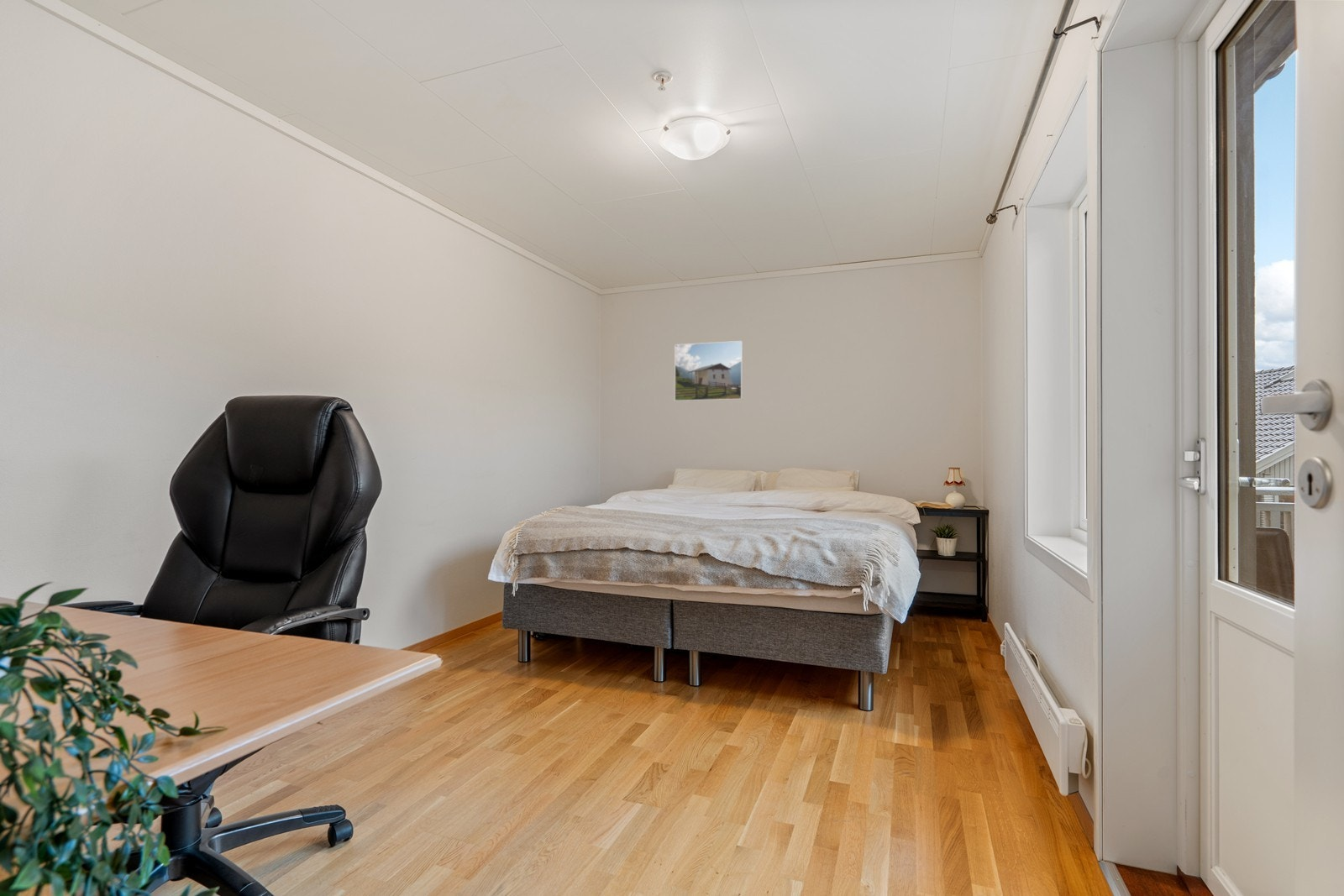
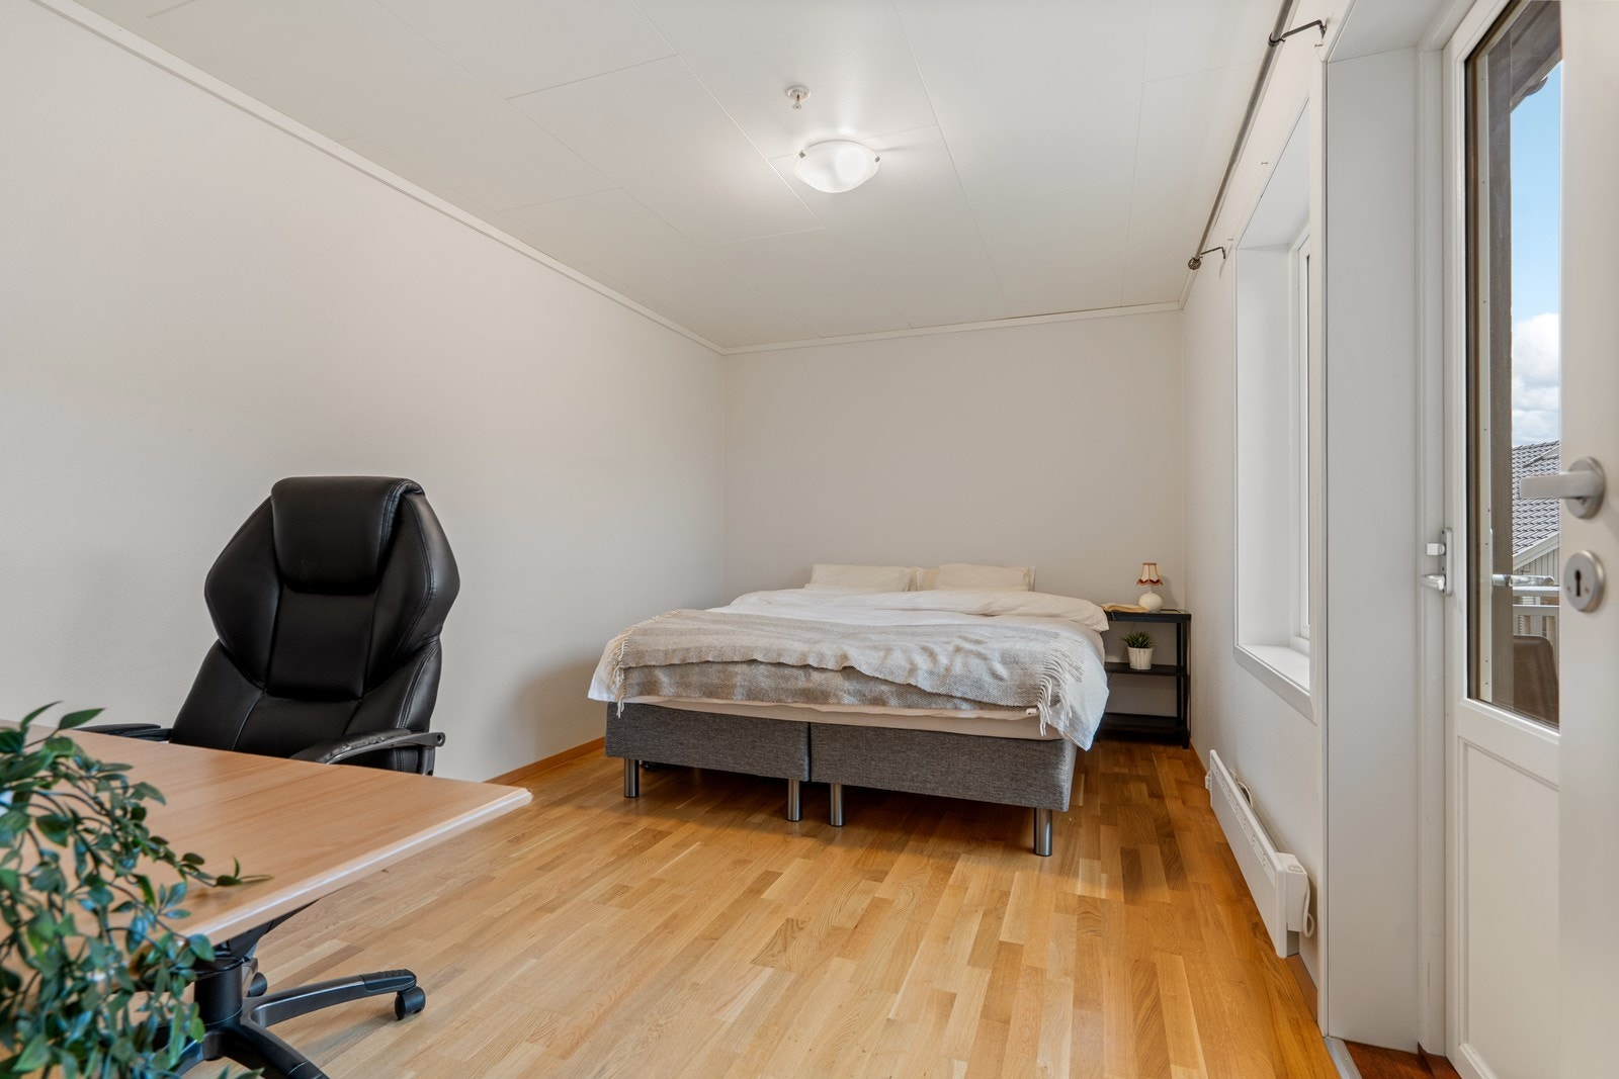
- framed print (708, 371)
